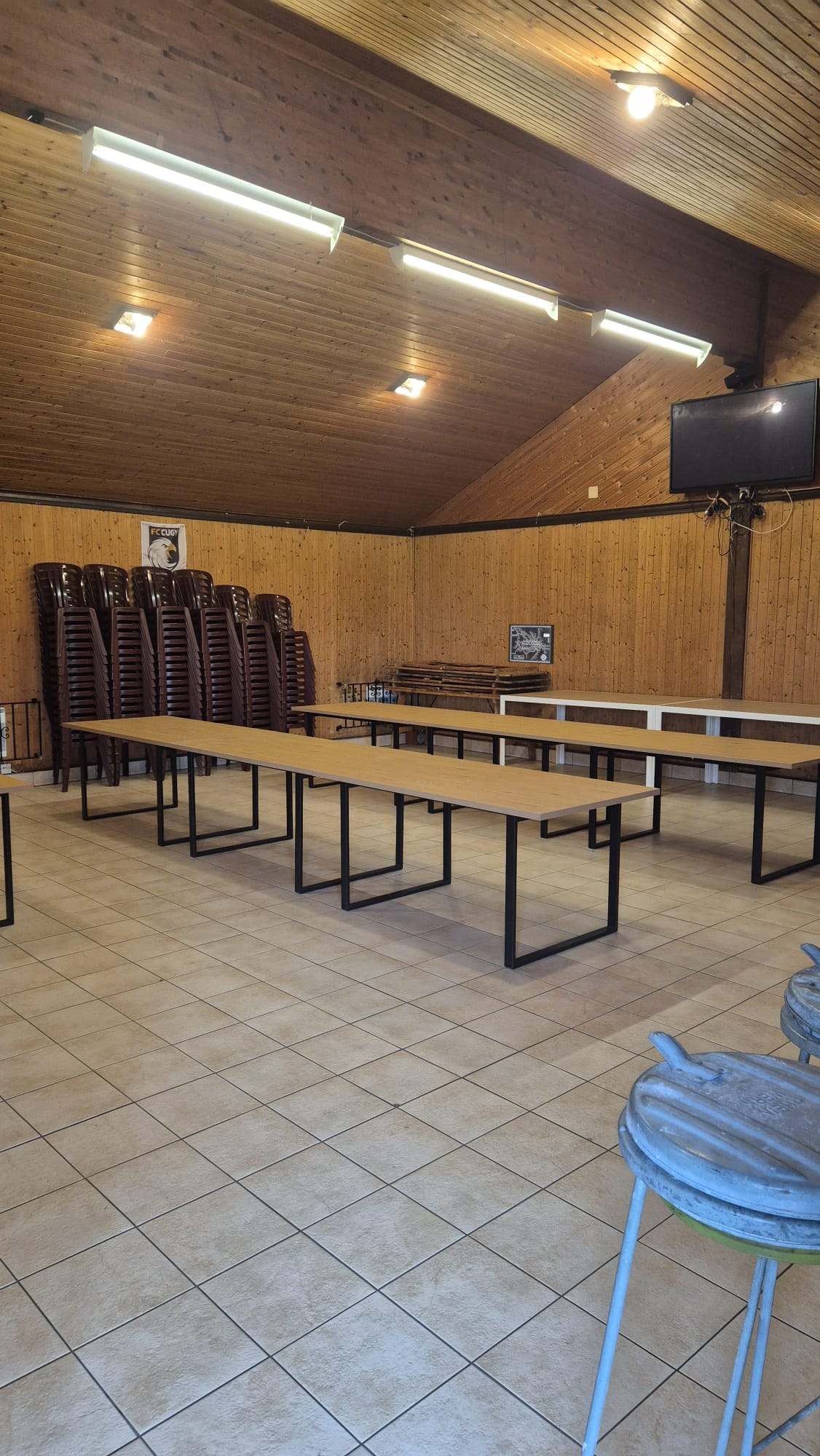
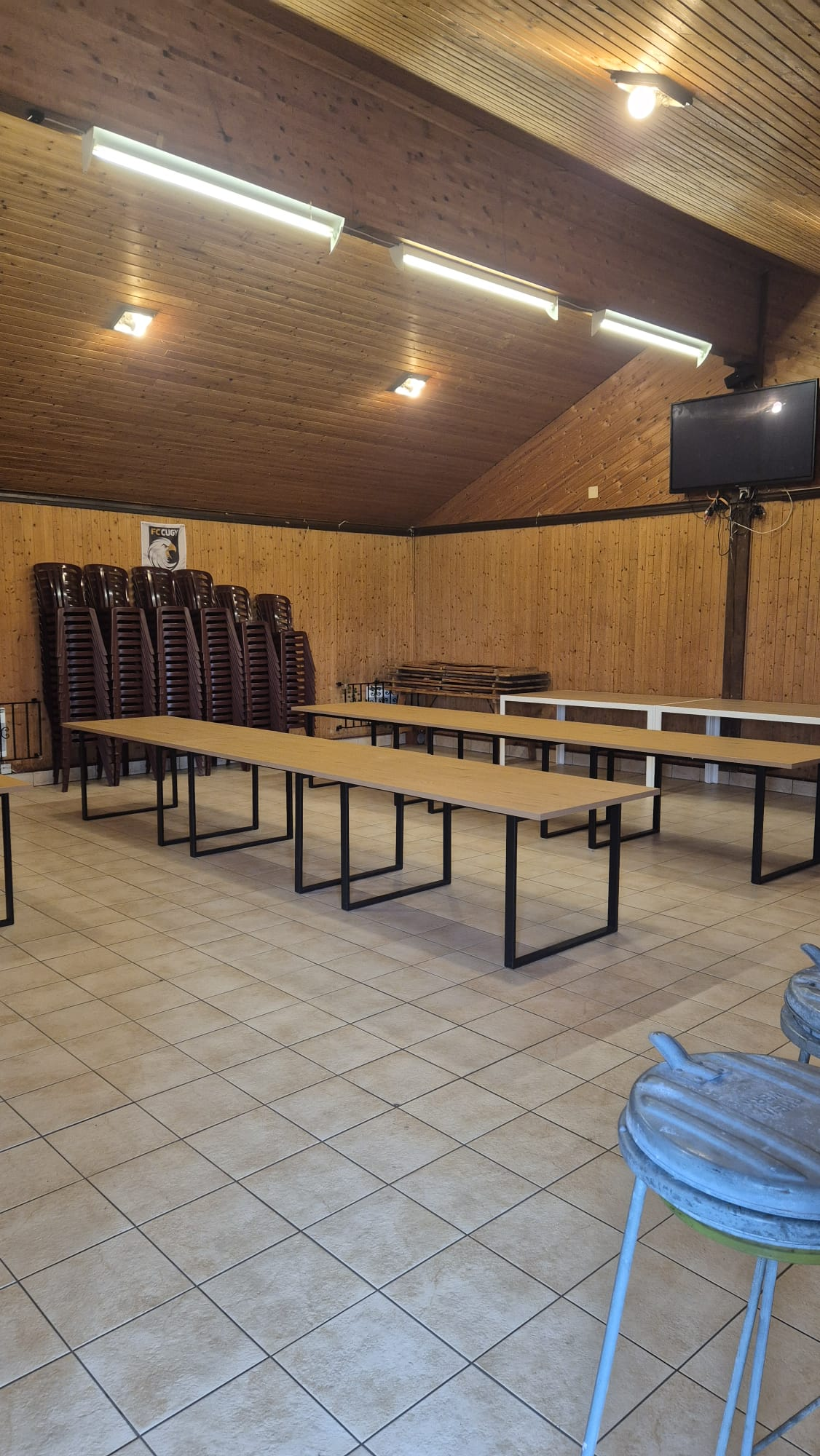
- wall art (530, 644)
